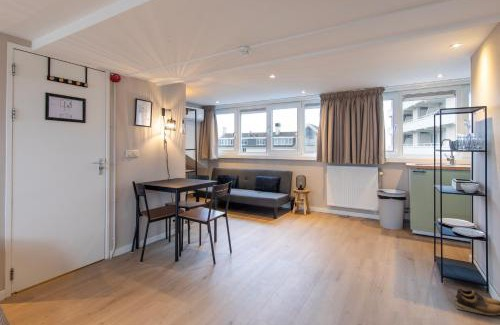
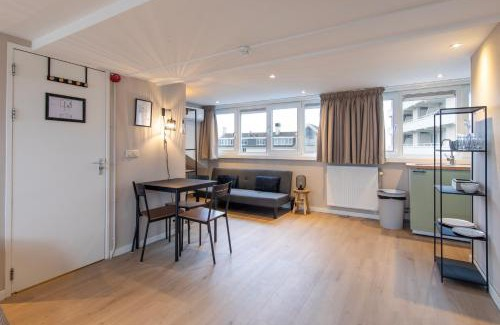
- shoes (477, 300)
